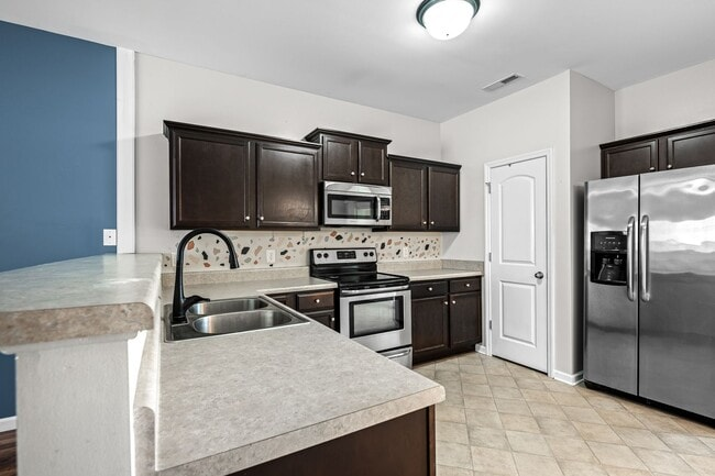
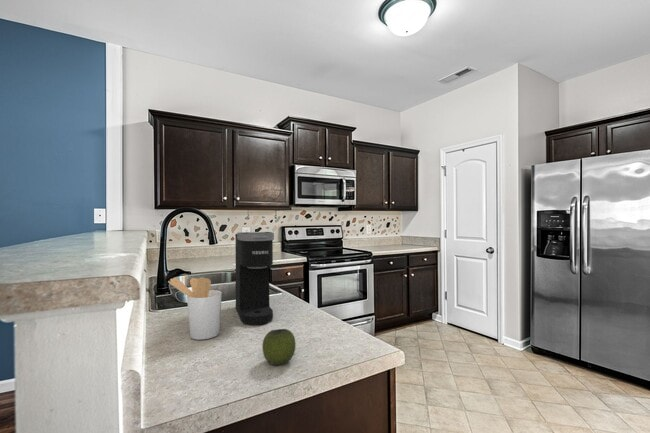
+ apple (279, 345)
+ coffee maker (253, 272)
+ utensil holder (195, 305)
